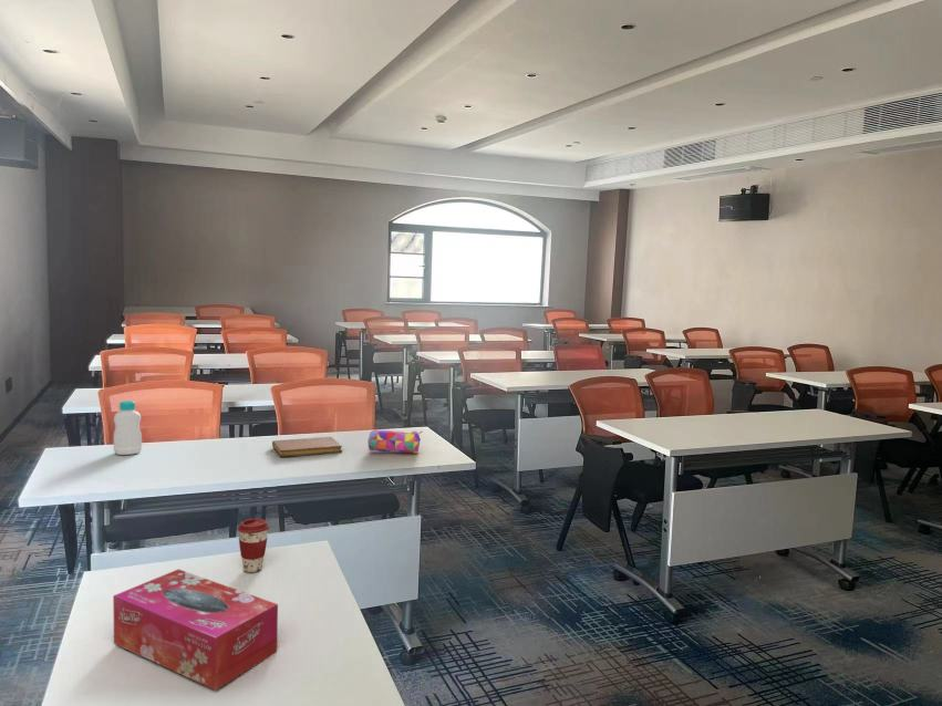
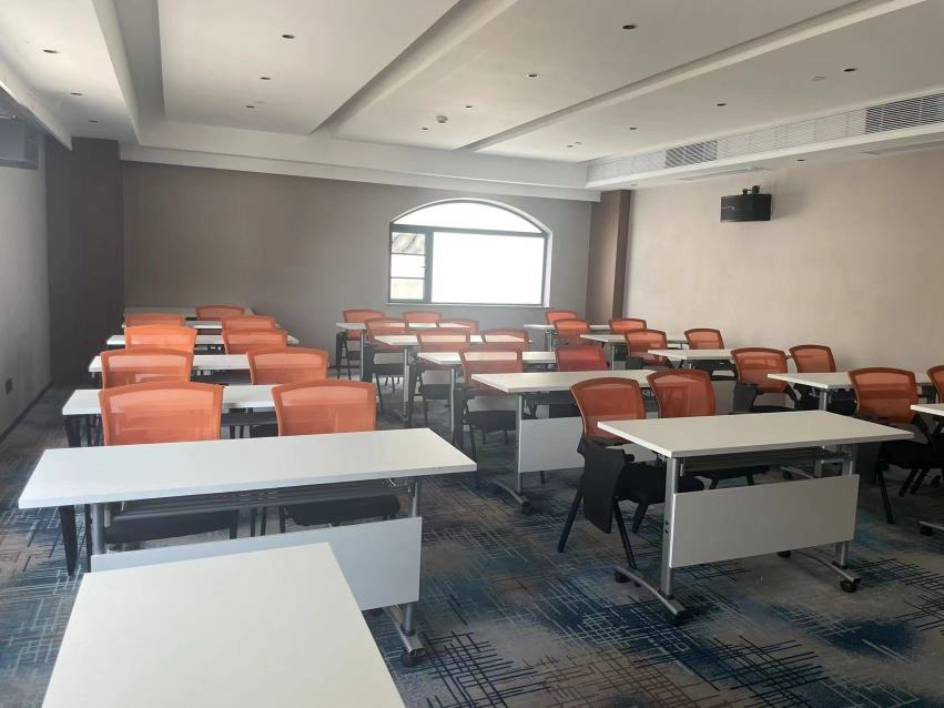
- coffee cup (252, 546)
- bottle (127, 427)
- notebook (307, 446)
- pencil case (394, 440)
- tissue box (195, 623)
